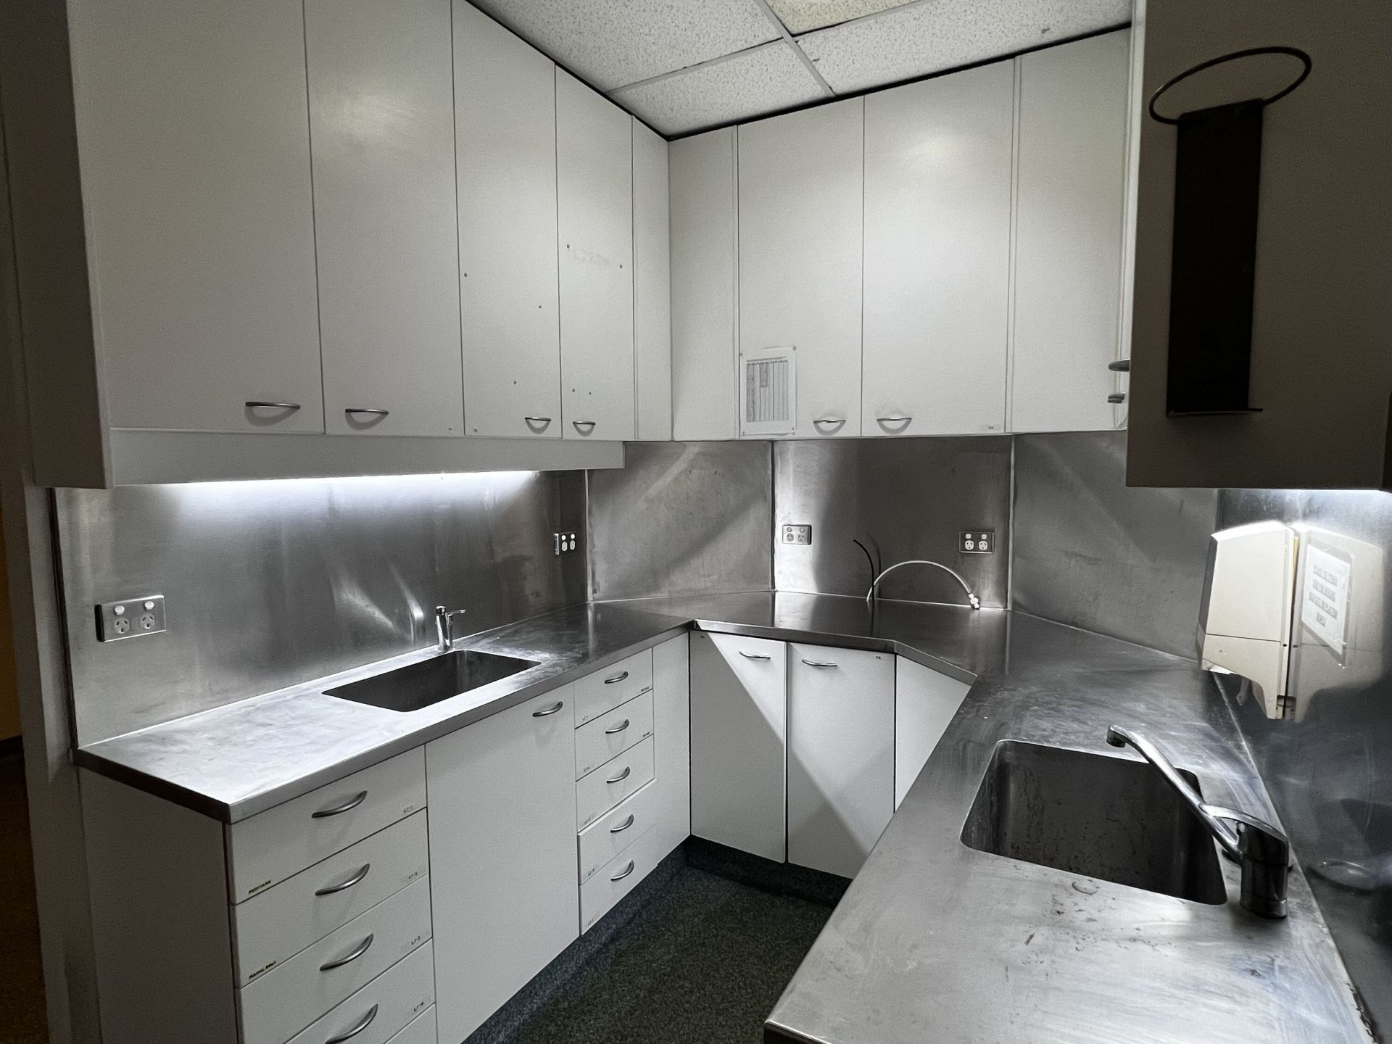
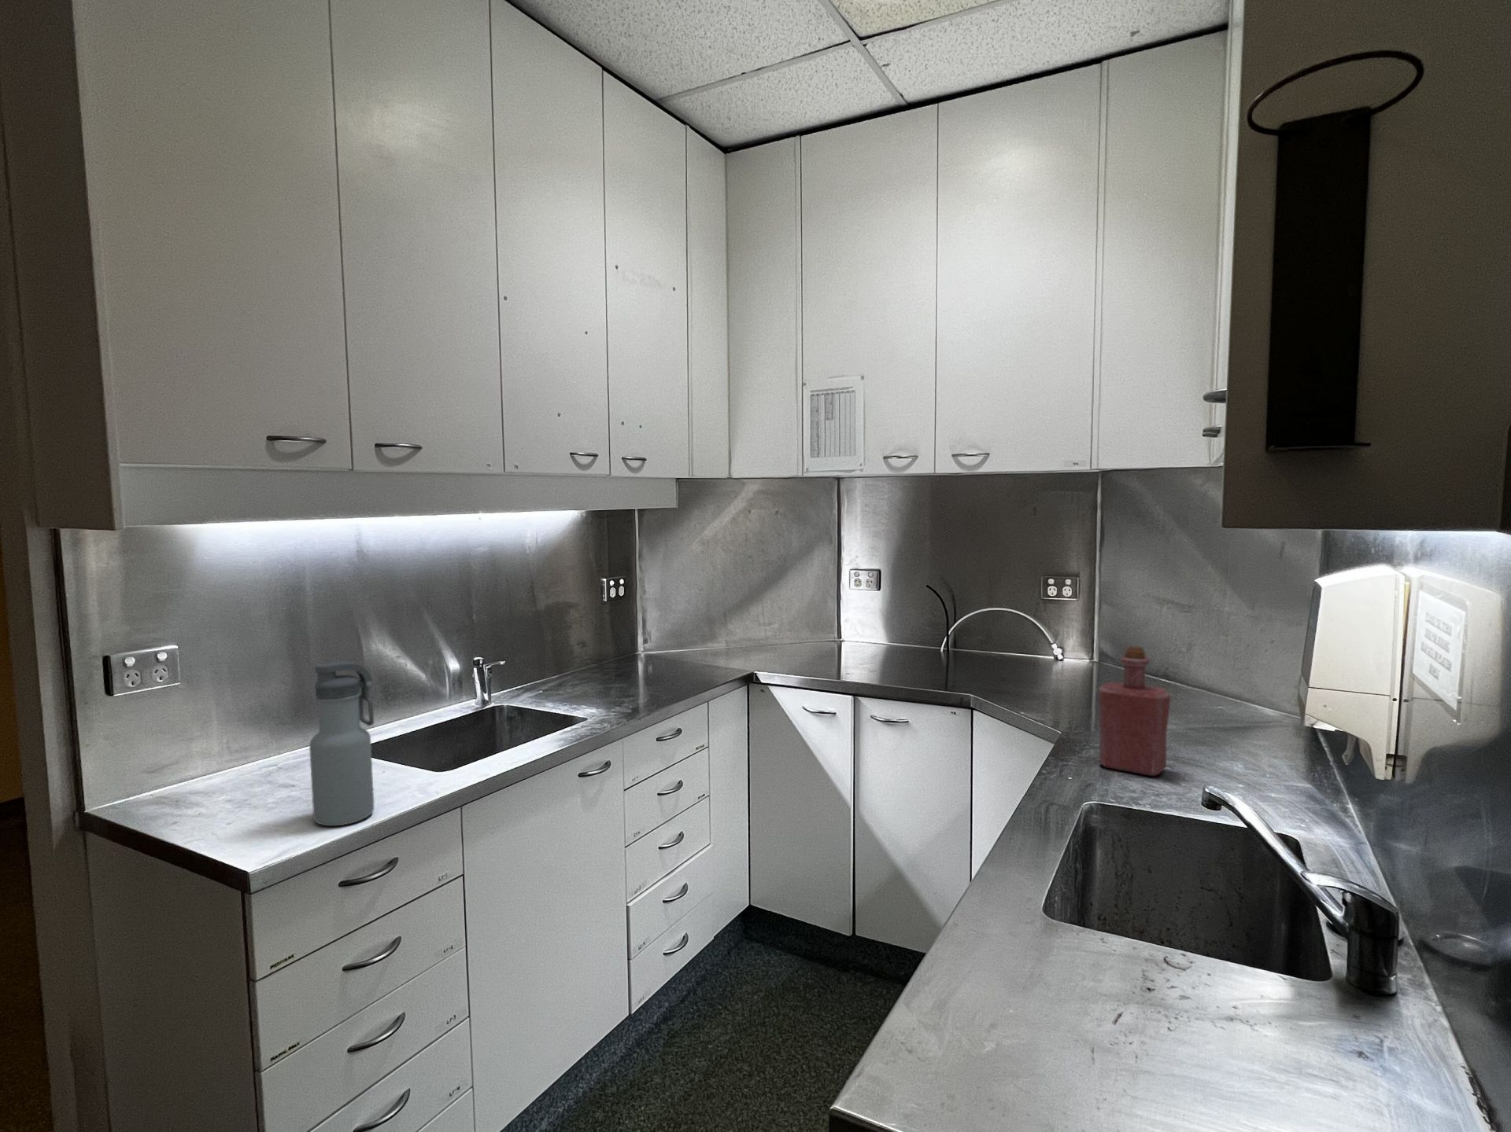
+ water bottle (341, 740)
+ bottle (1133, 708)
